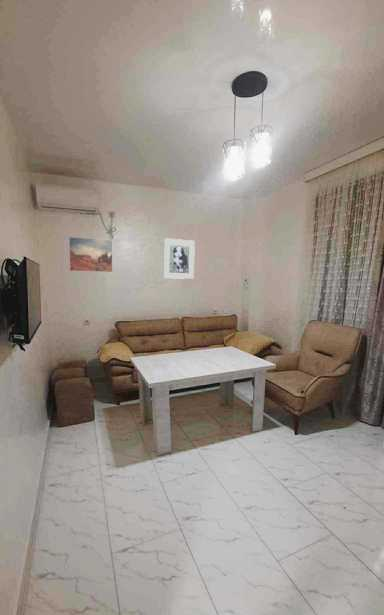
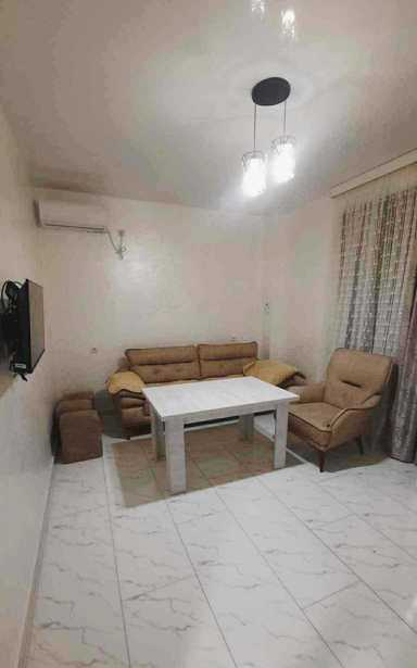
- wall art (91, 255)
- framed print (179, 259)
